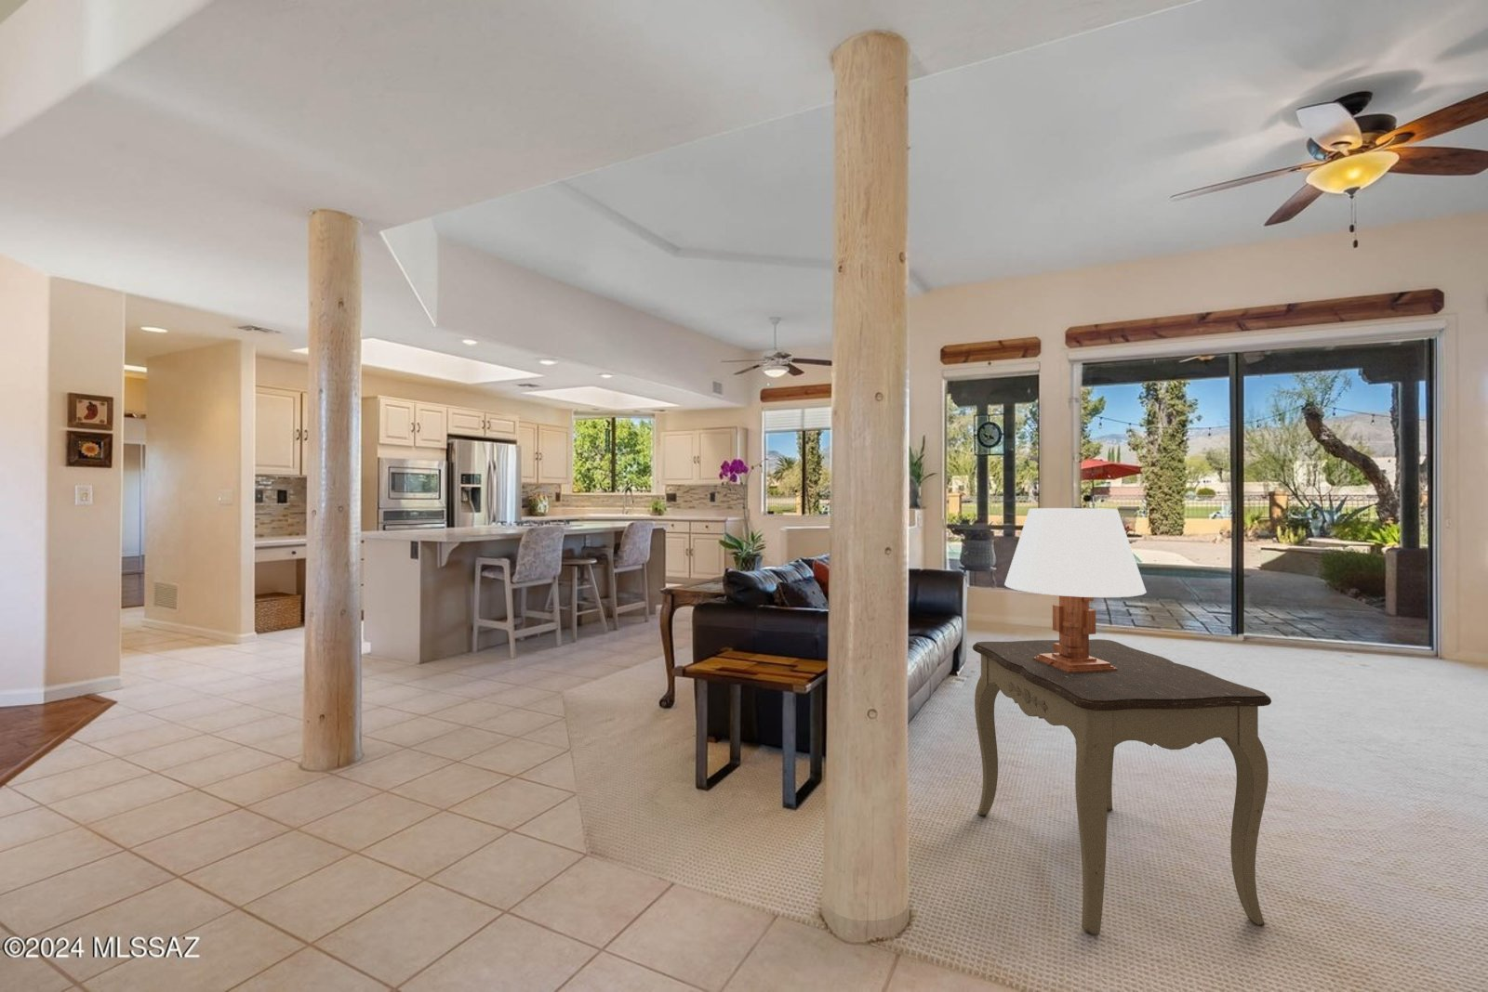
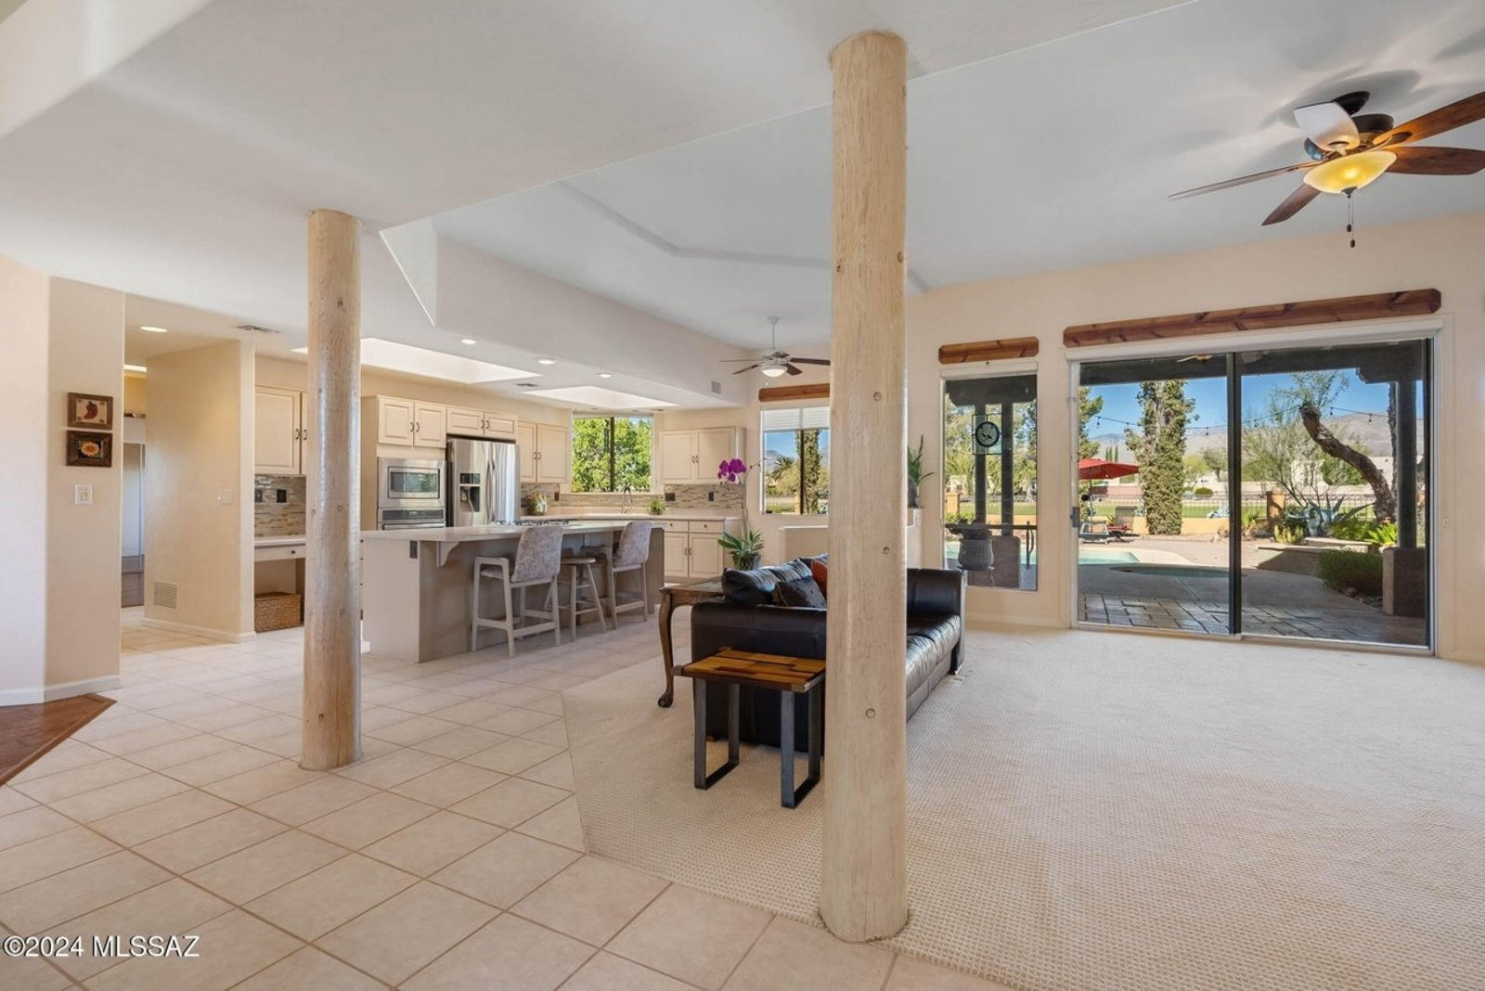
- table lamp (1073, 586)
- side table (1099, 762)
